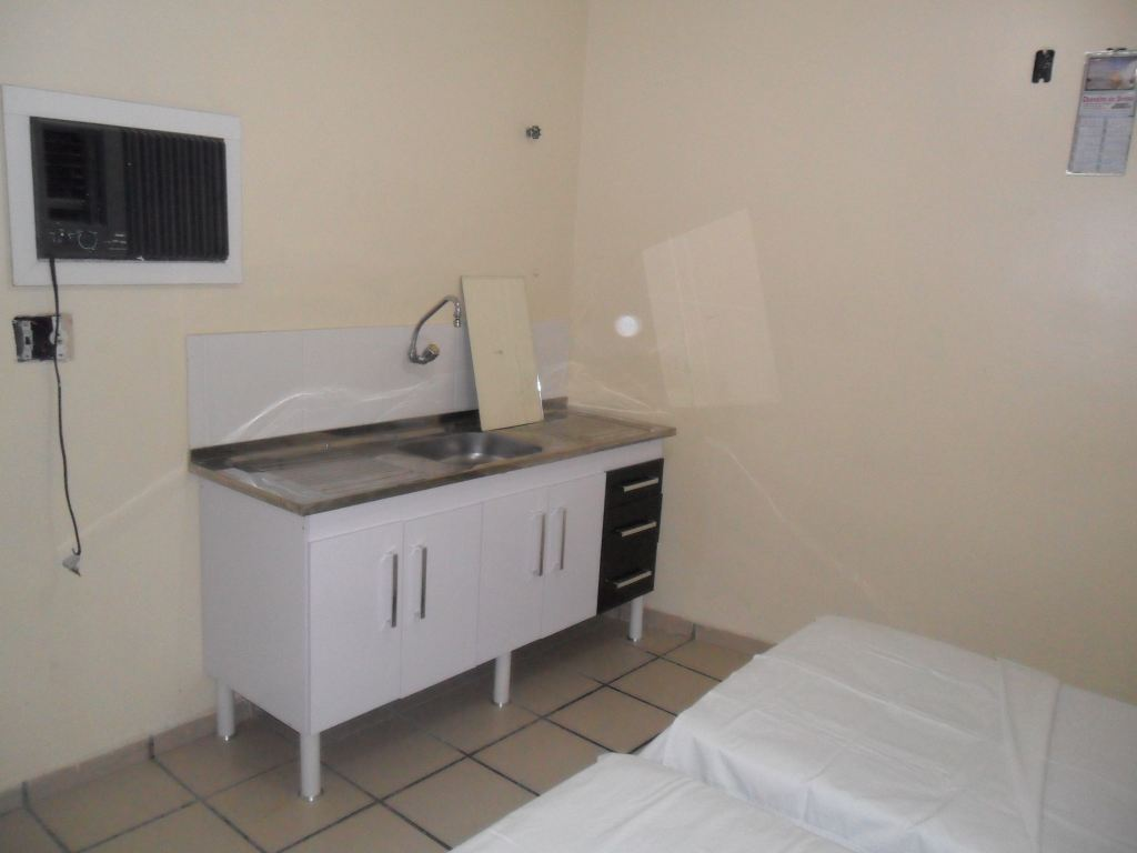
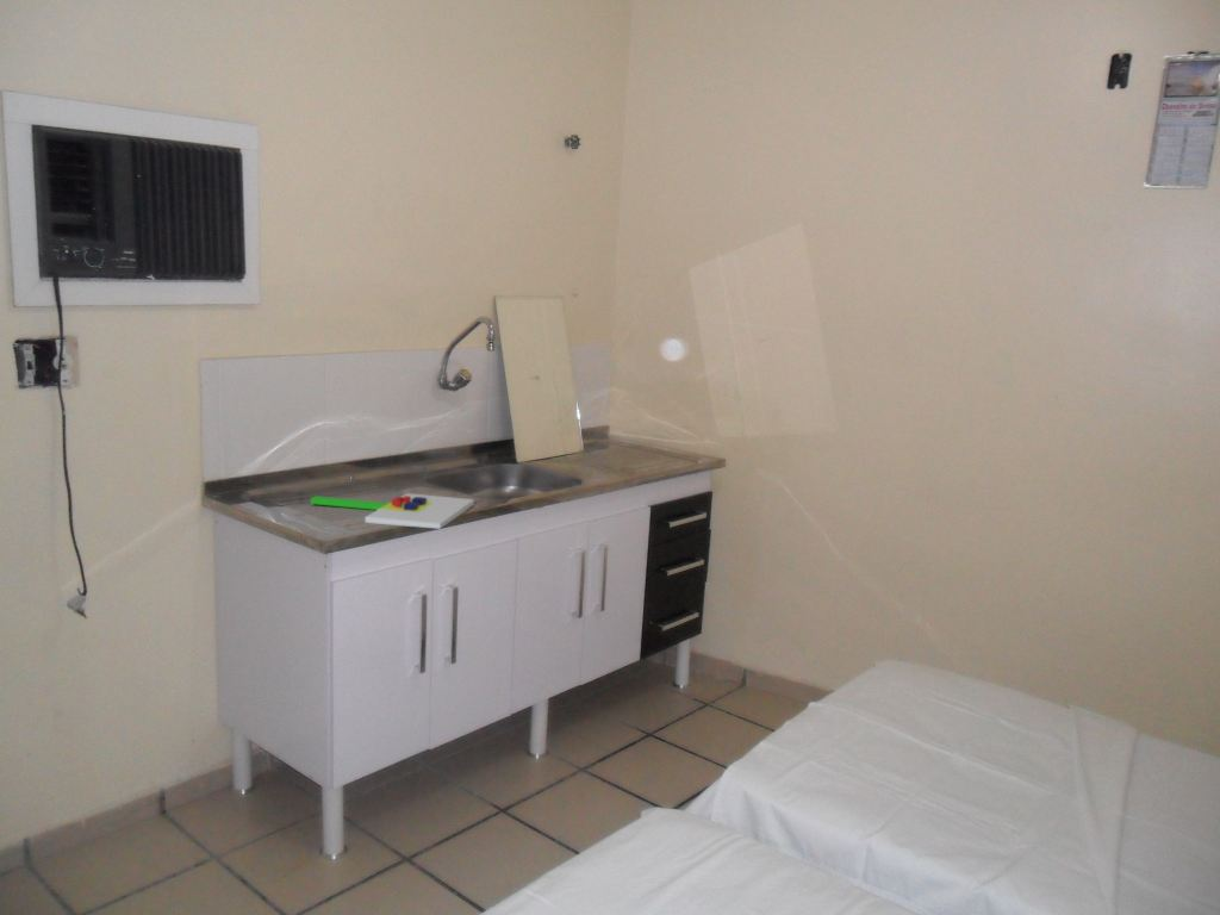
+ chopping board (384, 504)
